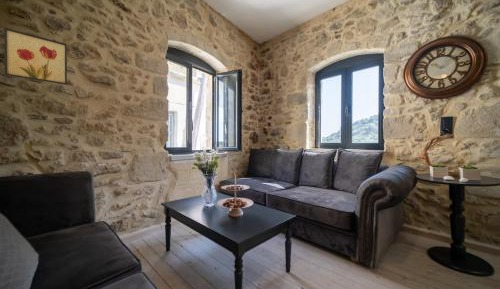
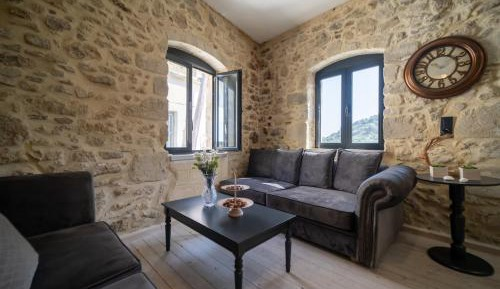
- wall art (37, 58)
